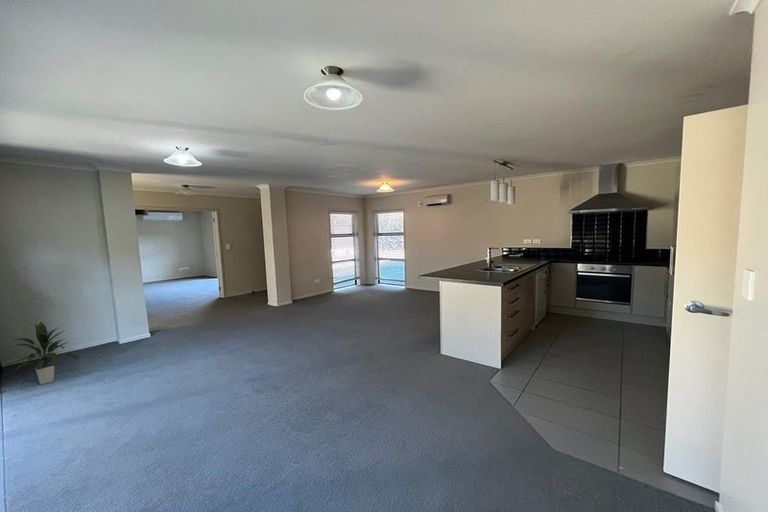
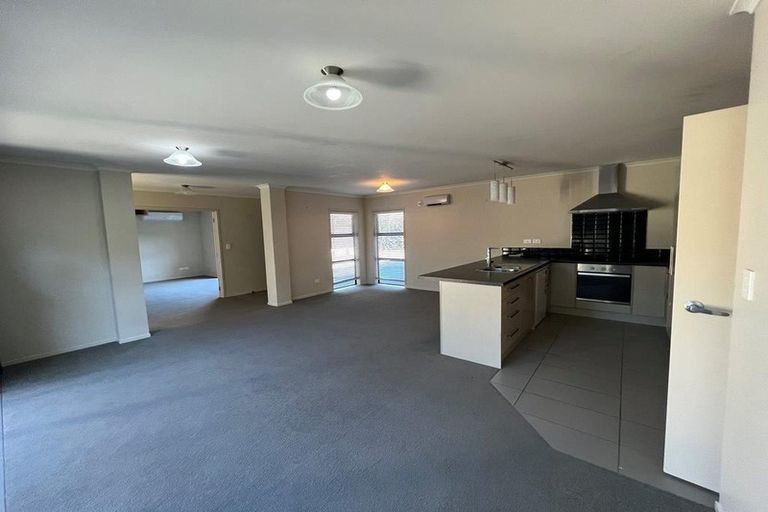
- indoor plant (45, 352)
